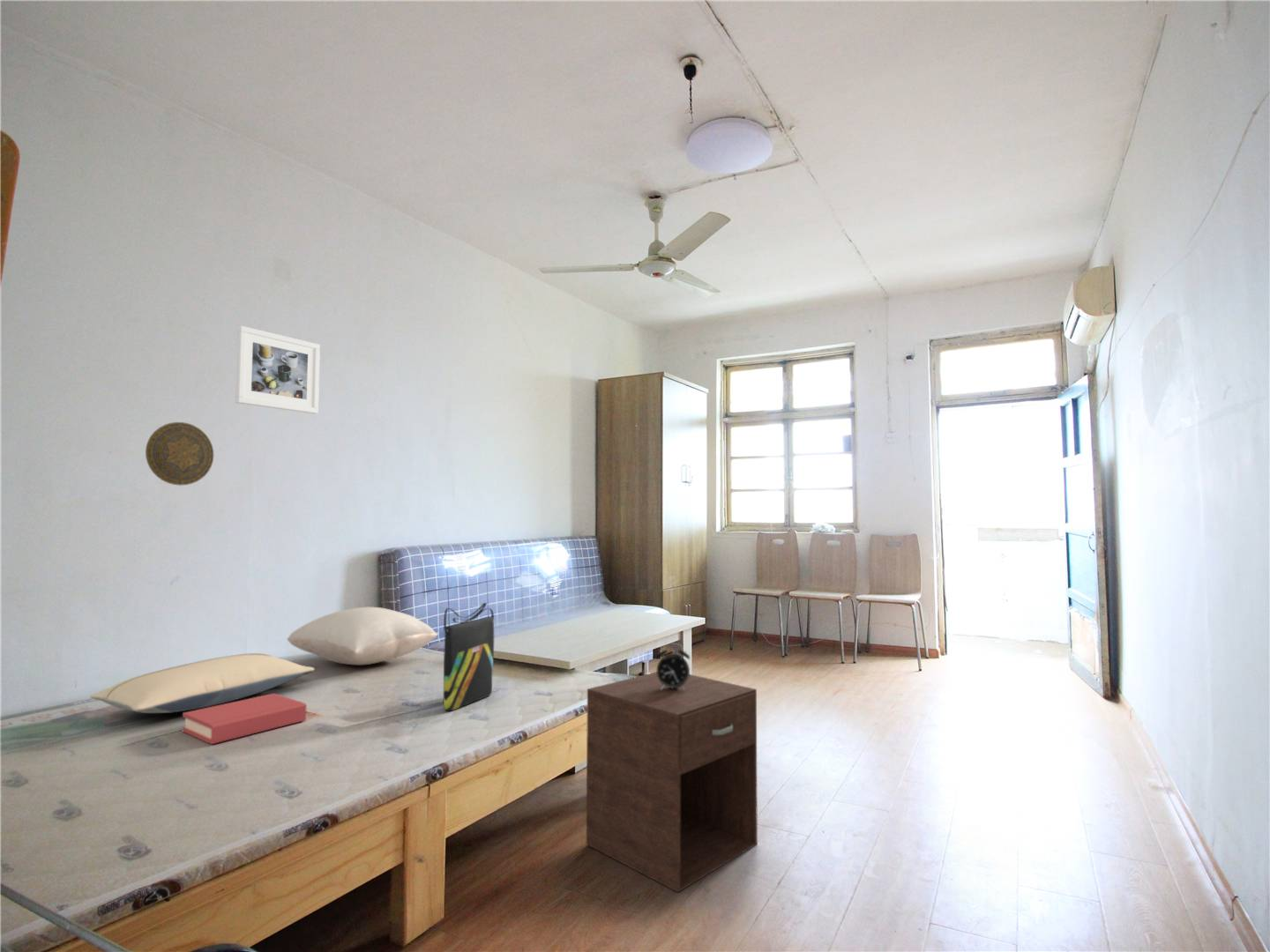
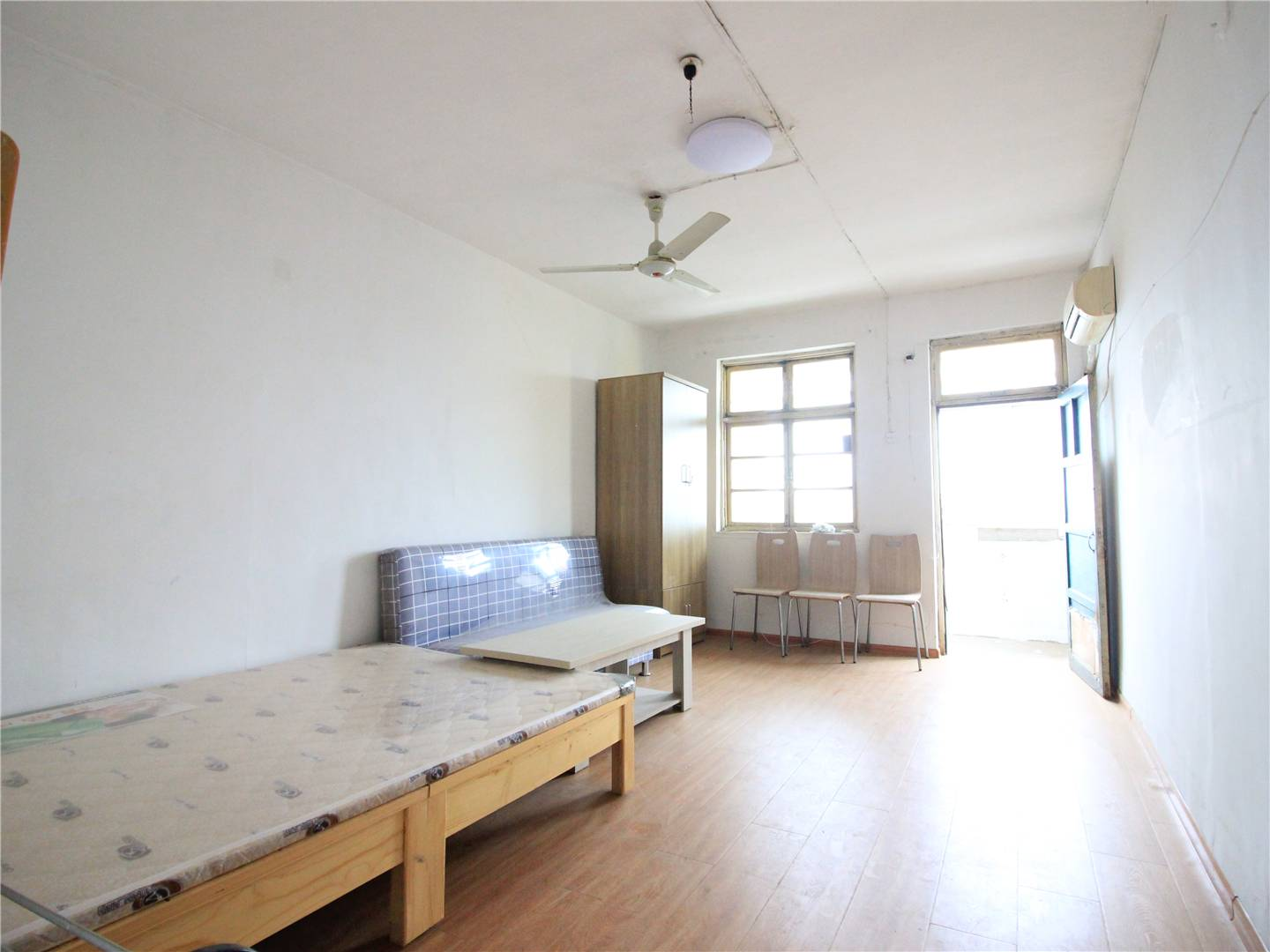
- nightstand (675, 767)
- decorative plate (182, 453)
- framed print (280, 372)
- hardback book (245, 717)
- pillow (211, 682)
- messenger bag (469, 652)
- pillow (364, 635)
- alarm clock (672, 666)
